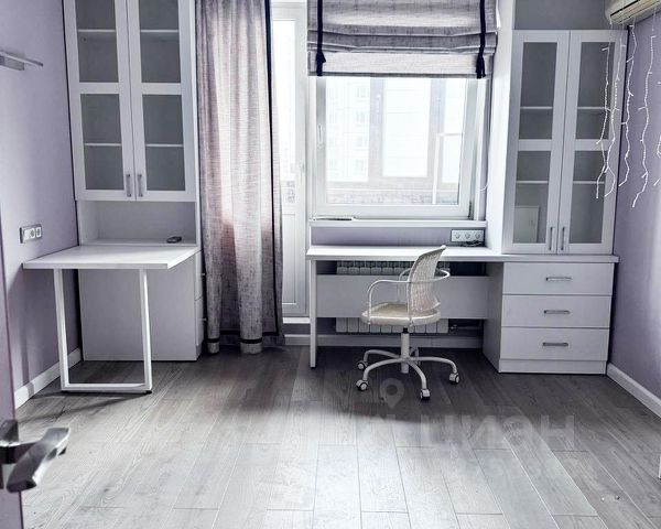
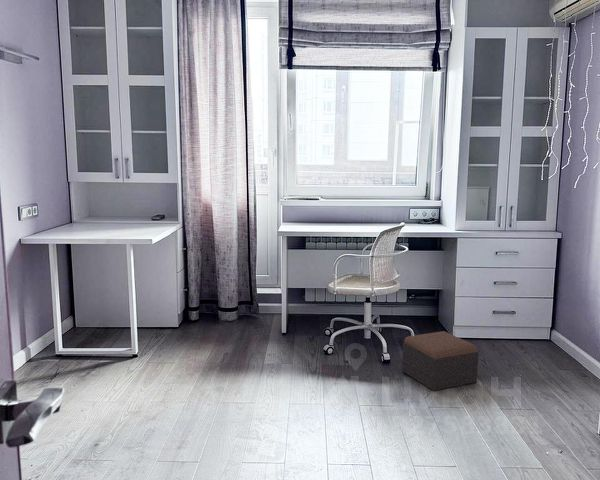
+ footstool (439, 358)
